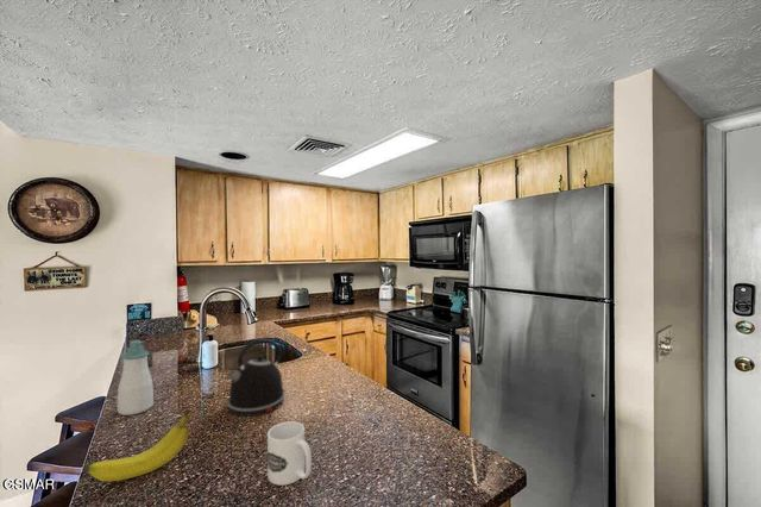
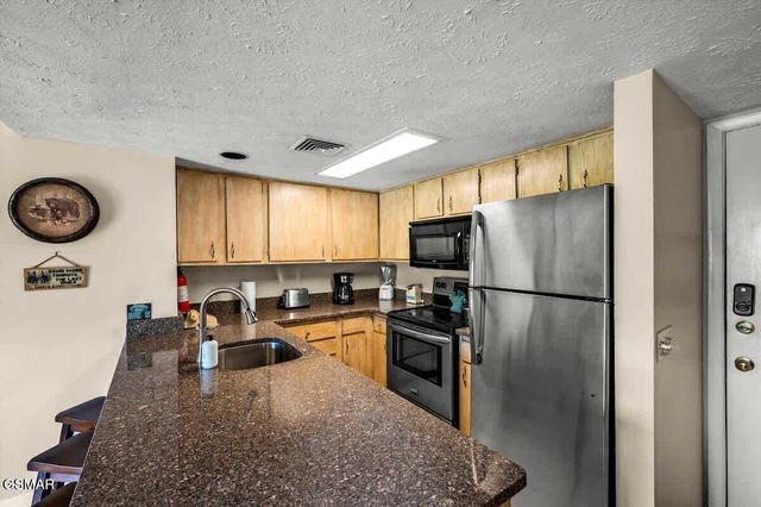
- mug (291, 453)
- fruit (145, 451)
- kettle (257, 371)
- soap bottle (136, 375)
